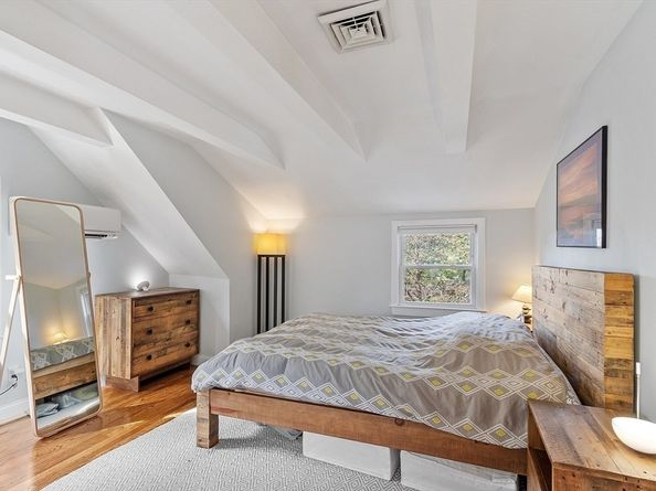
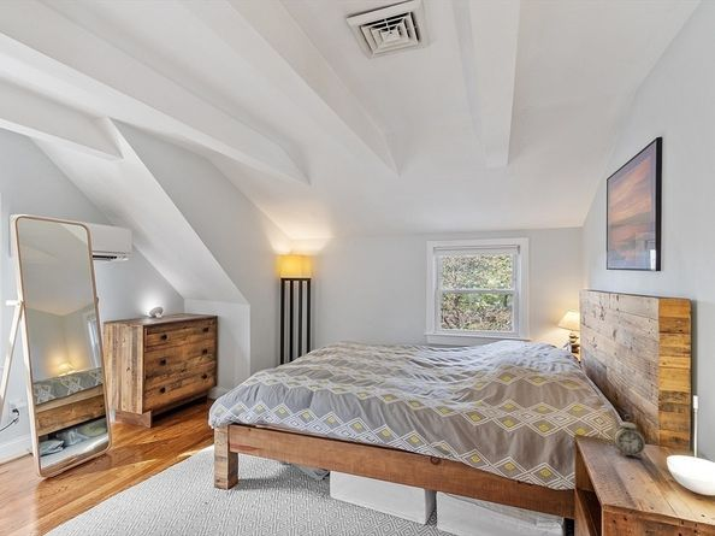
+ alarm clock (628, 435)
